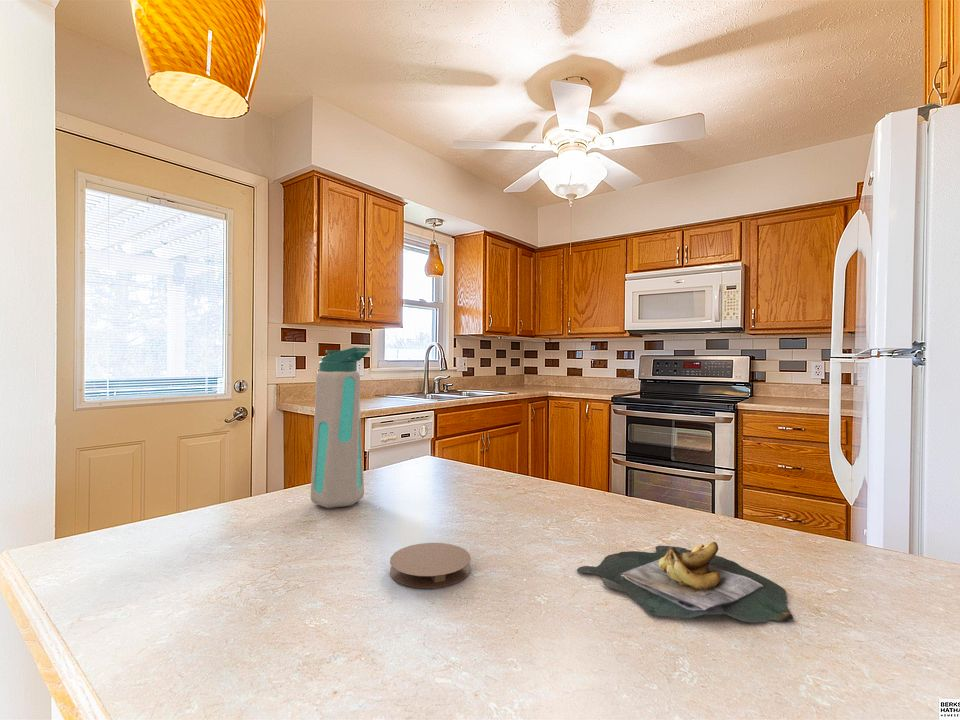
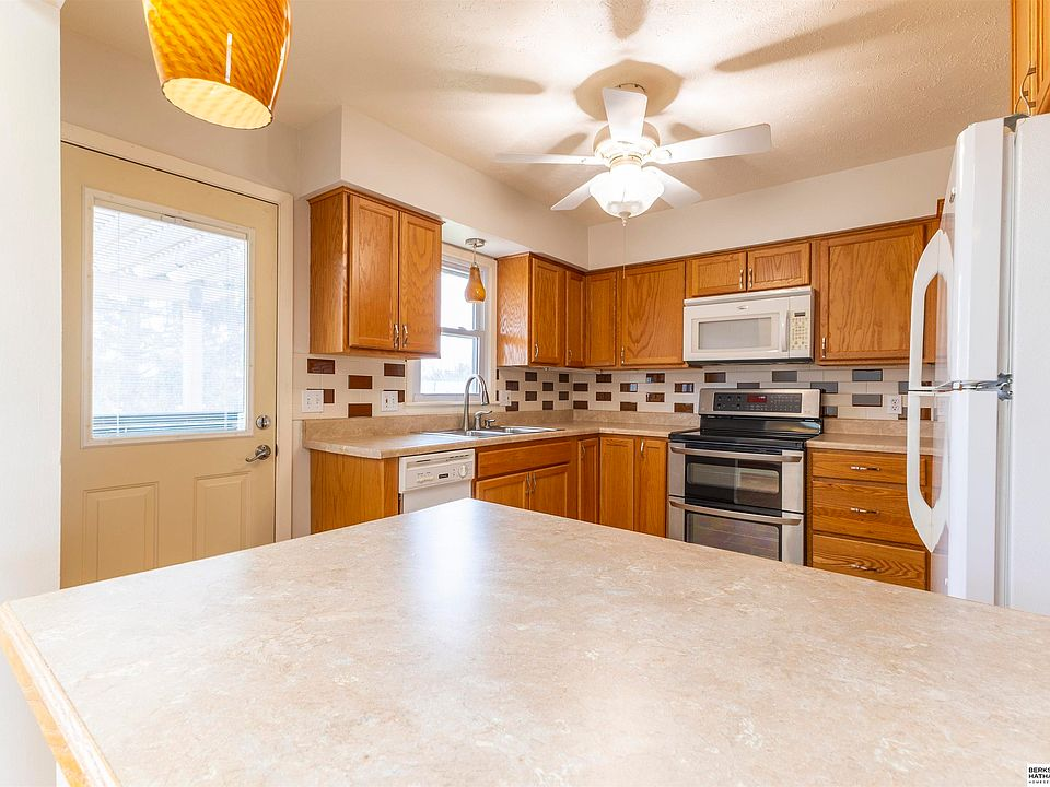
- banana bunch (684, 561)
- water bottle (341, 424)
- coaster (430, 563)
